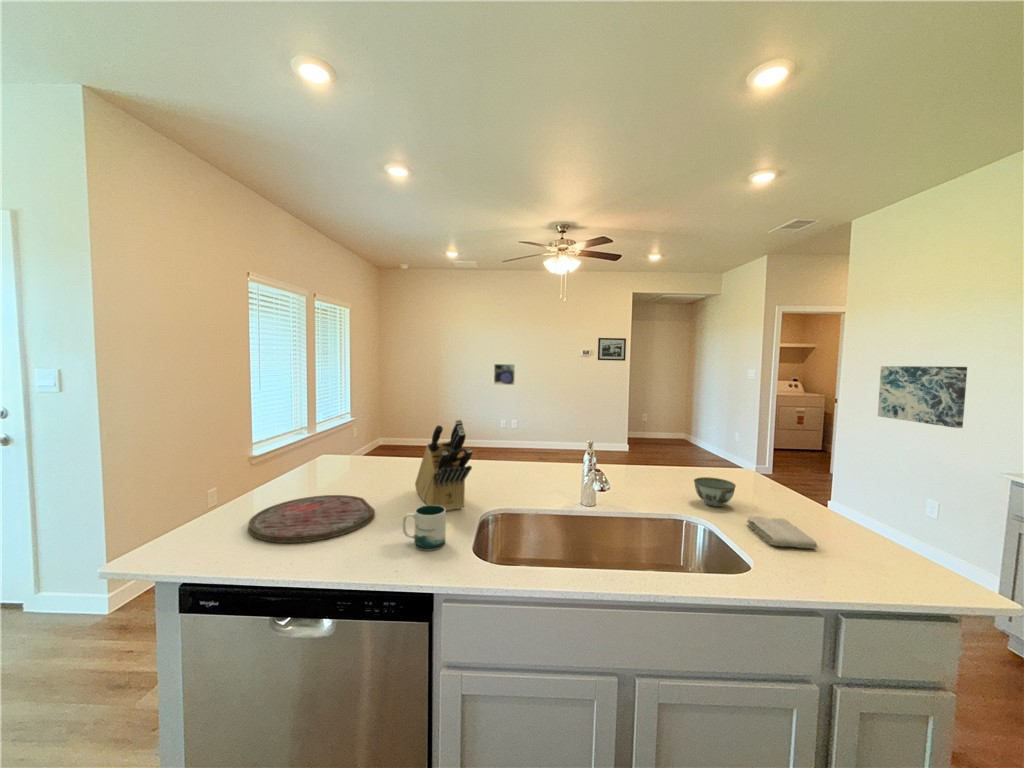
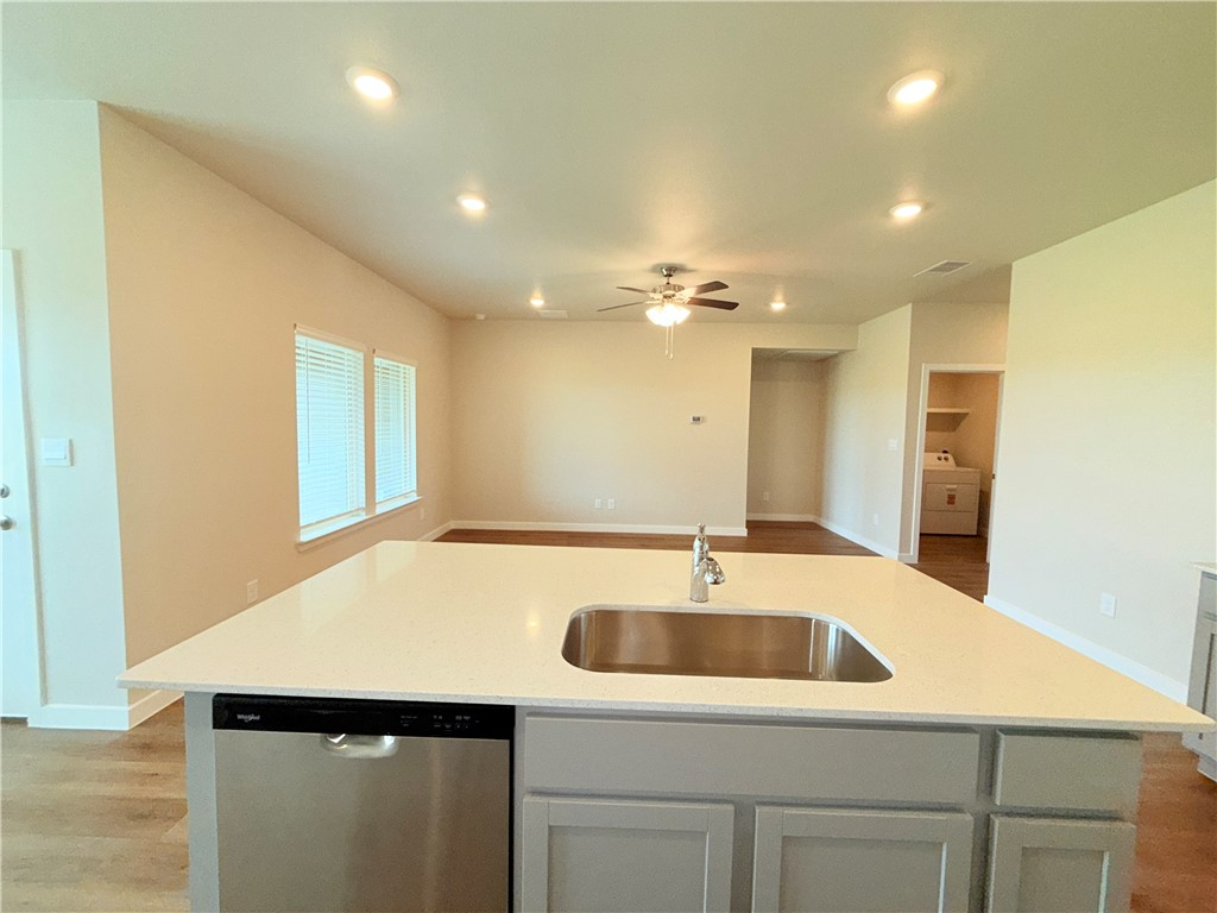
- bowl (714, 493)
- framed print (504, 374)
- washcloth (778, 530)
- knife block (442, 459)
- mug (423, 526)
- cutting board (315, 515)
- picture frame (611, 349)
- wall art (918, 394)
